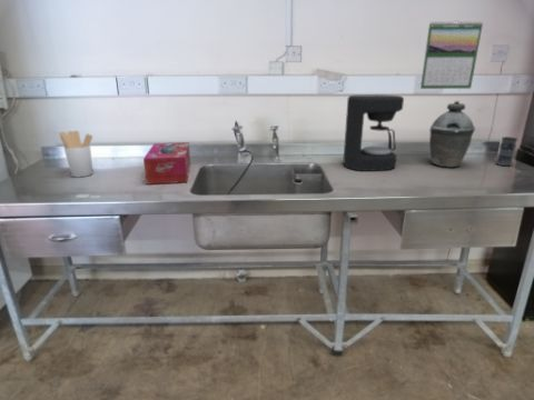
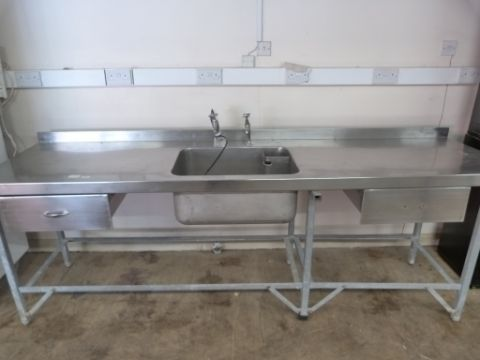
- calendar (451, 54)
- coffee maker (372, 129)
- utensil holder (76, 152)
- tissue box (169, 161)
- kettle (451, 133)
- jar (506, 151)
